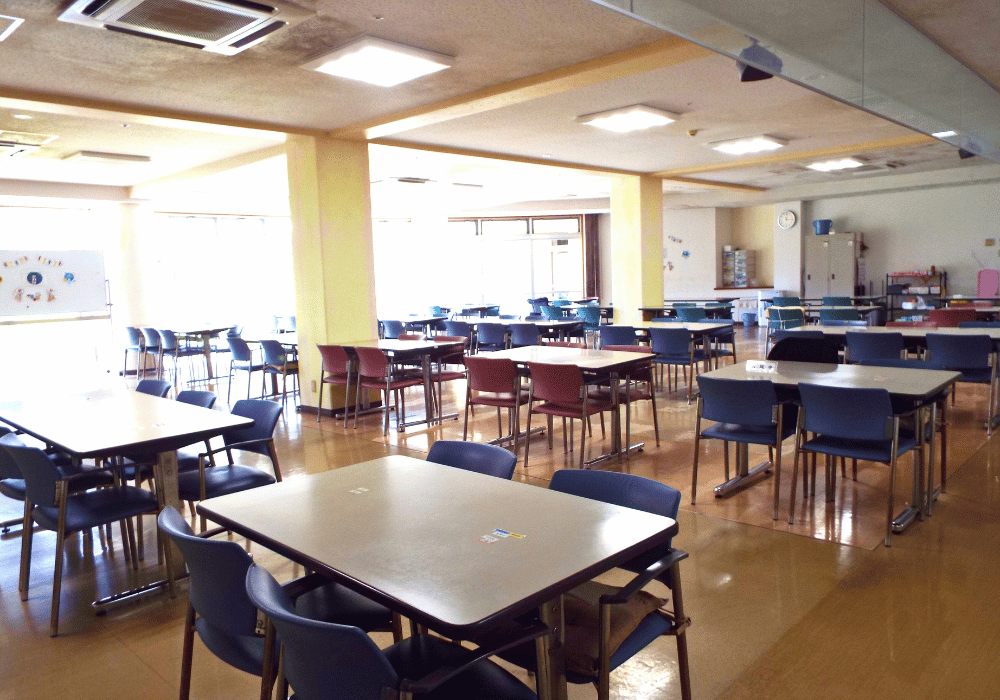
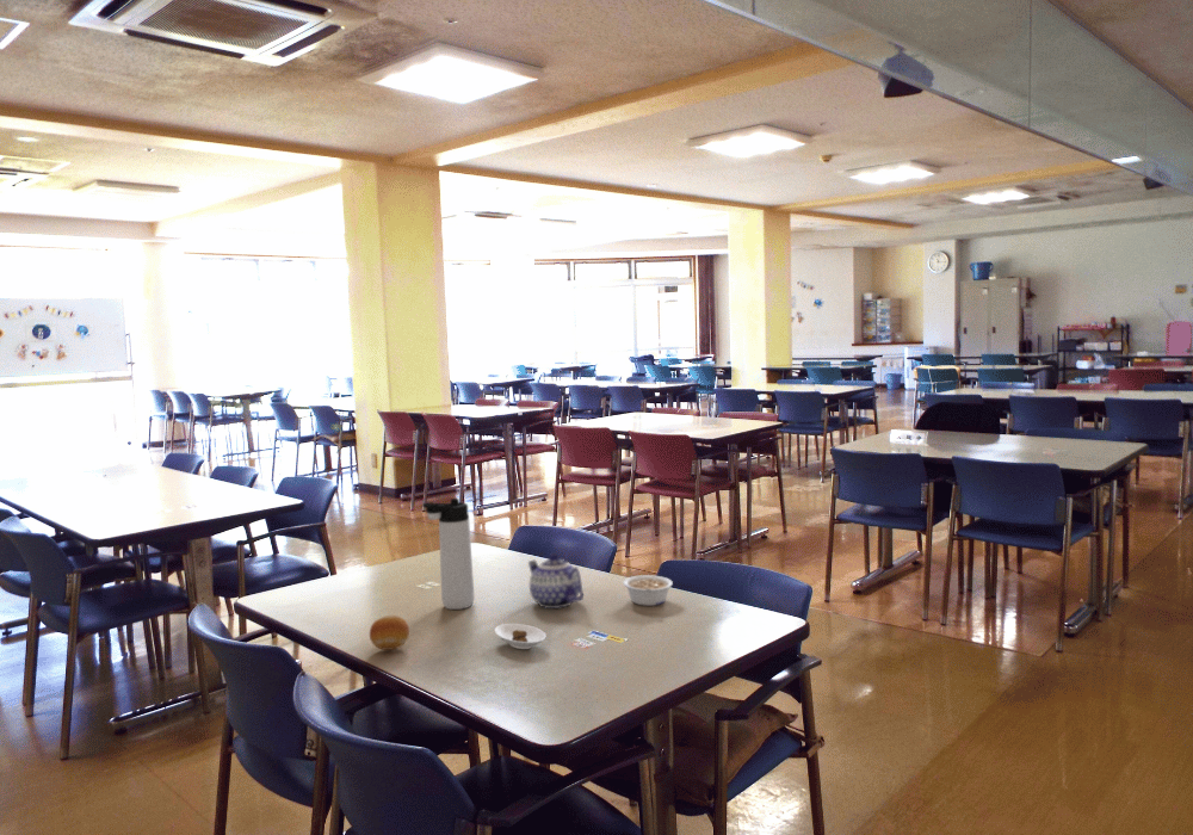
+ legume (649, 589)
+ teapot (555, 579)
+ fruit (389, 632)
+ saucer (520, 637)
+ thermos bottle (449, 553)
